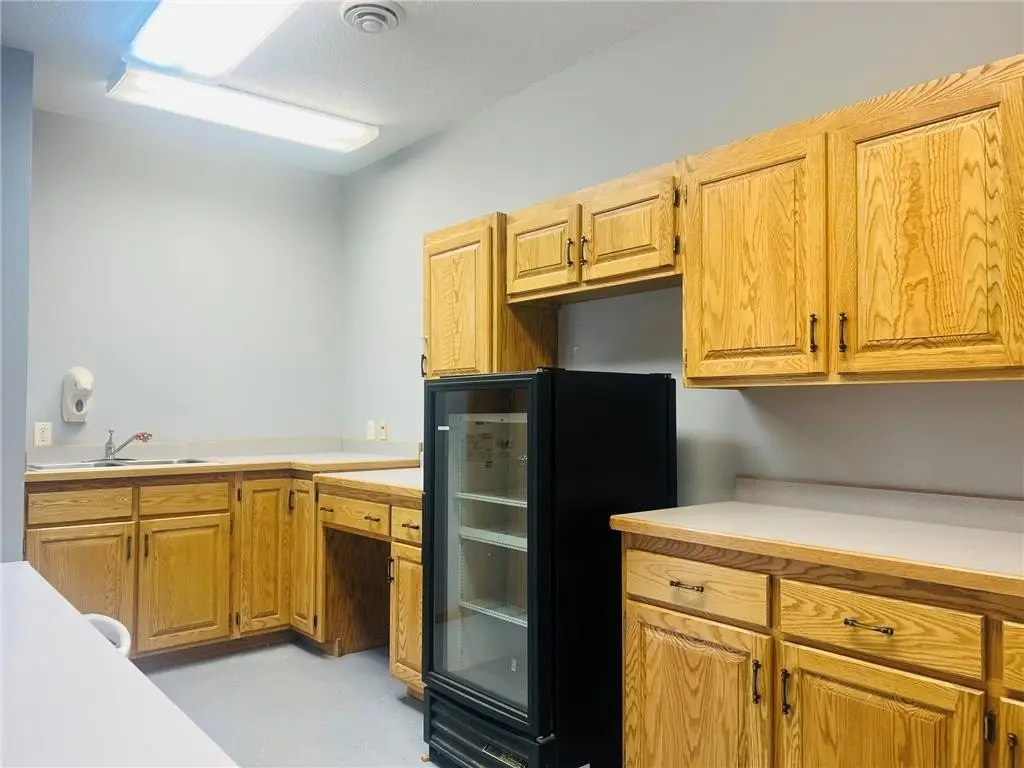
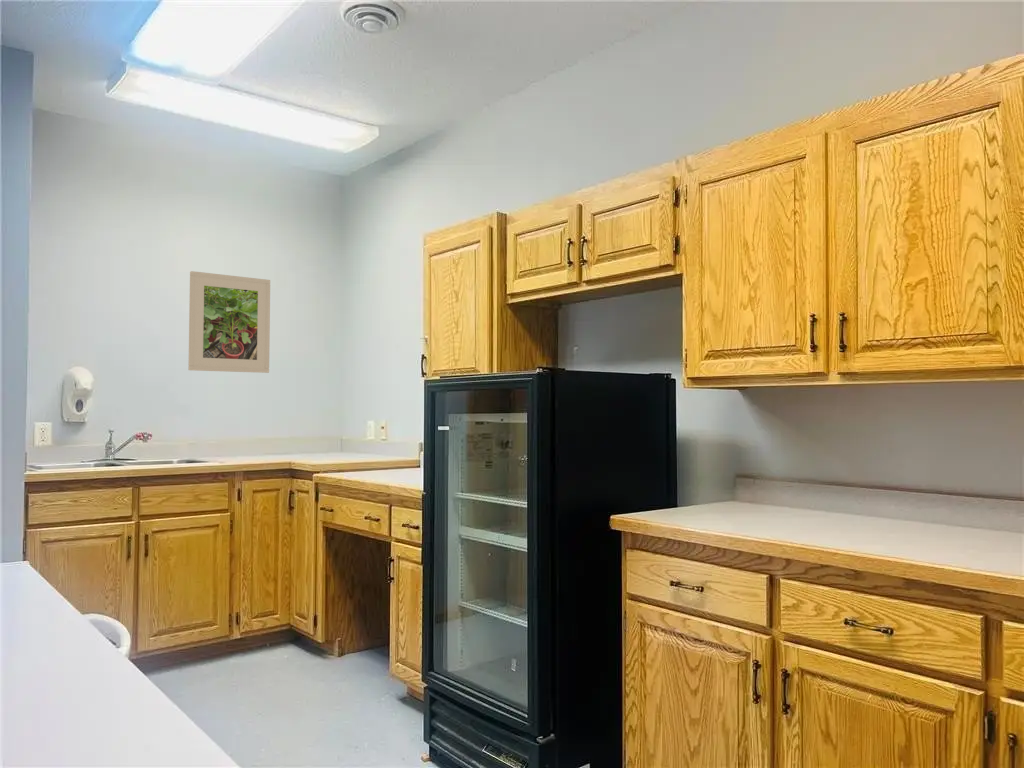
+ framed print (230, 323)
